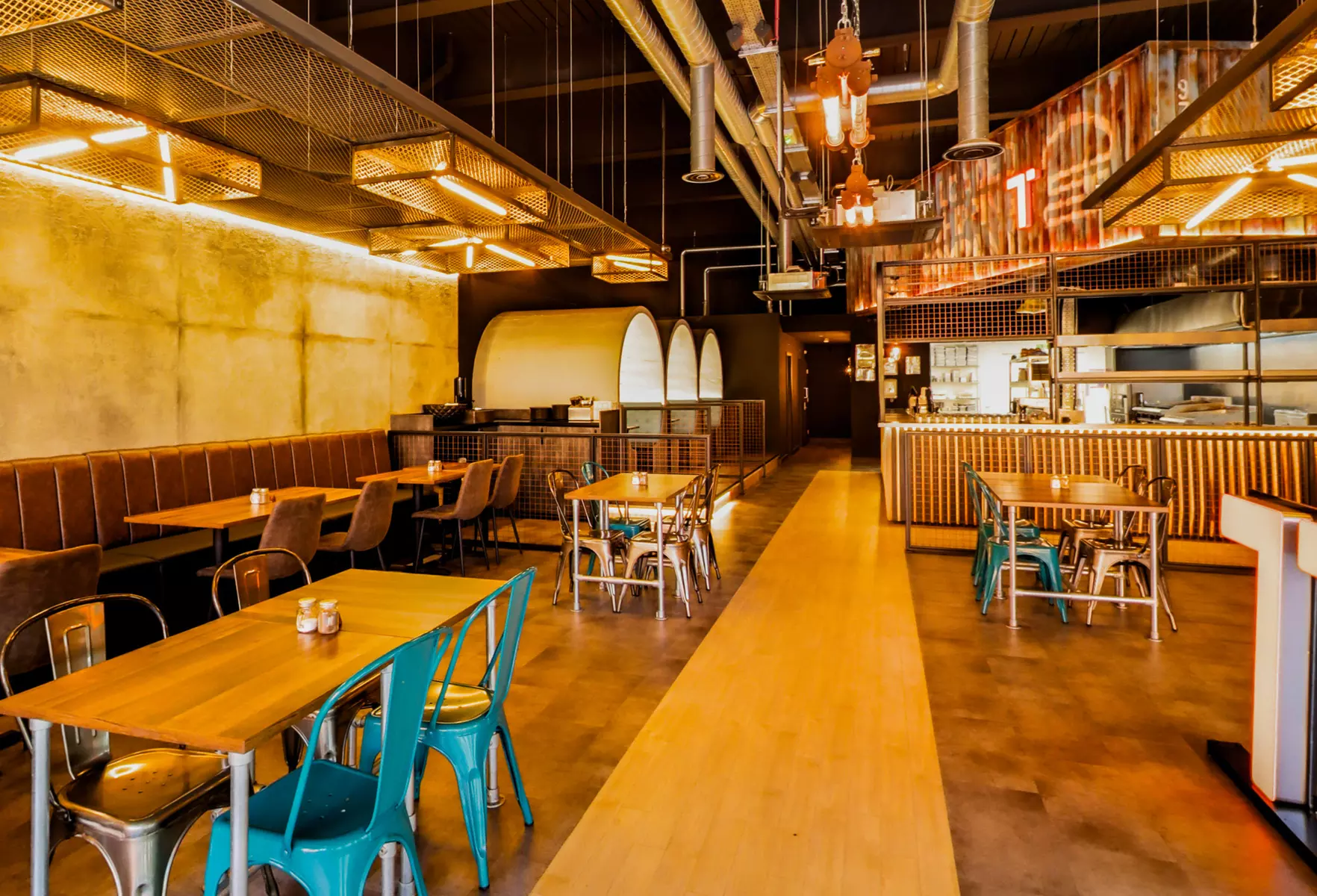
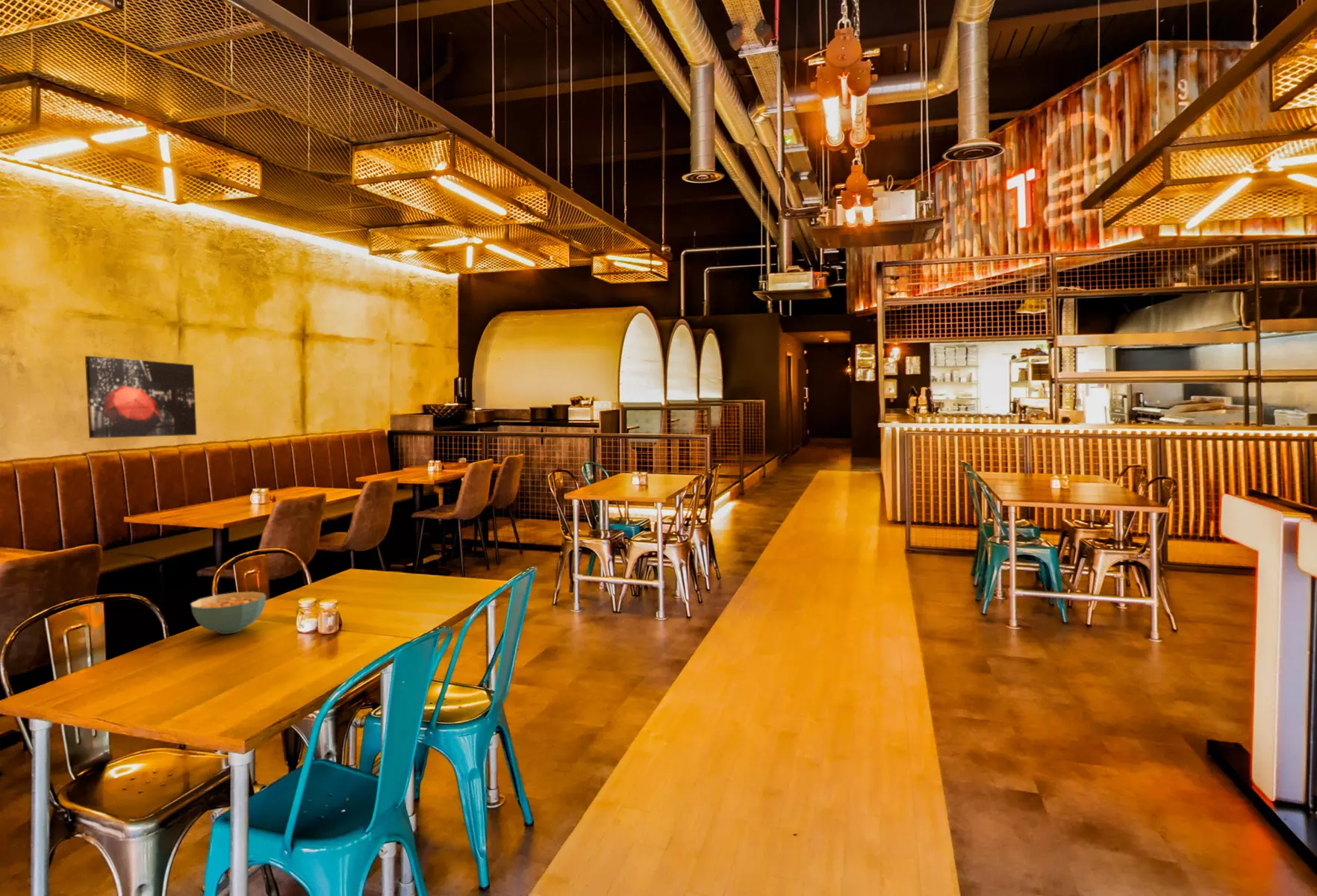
+ wall art (145, 399)
+ cereal bowl (229, 615)
